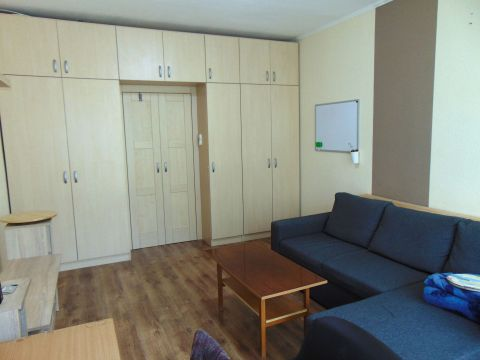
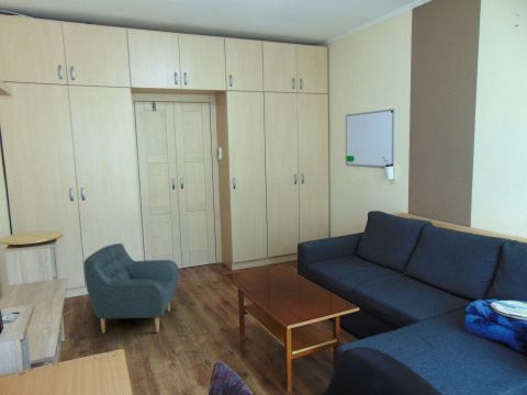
+ armchair (138, 285)
